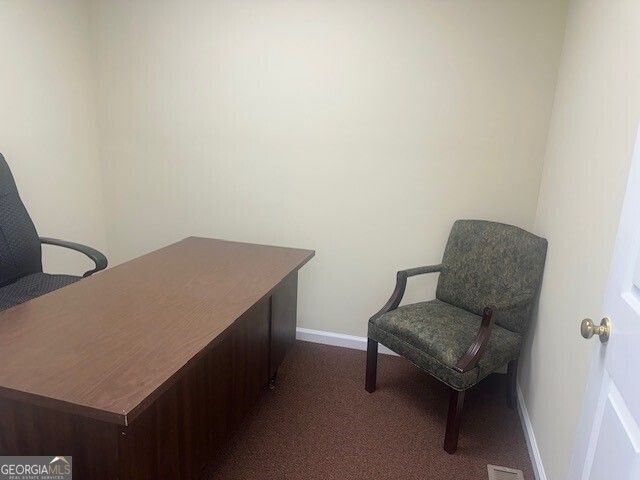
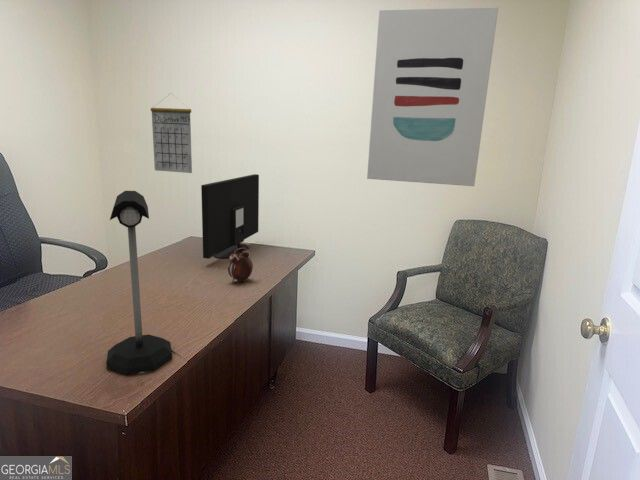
+ wall art (427, 99)
+ calendar (171, 133)
+ mailbox (135, 280)
+ alarm clock (240, 264)
+ monitor (231, 216)
